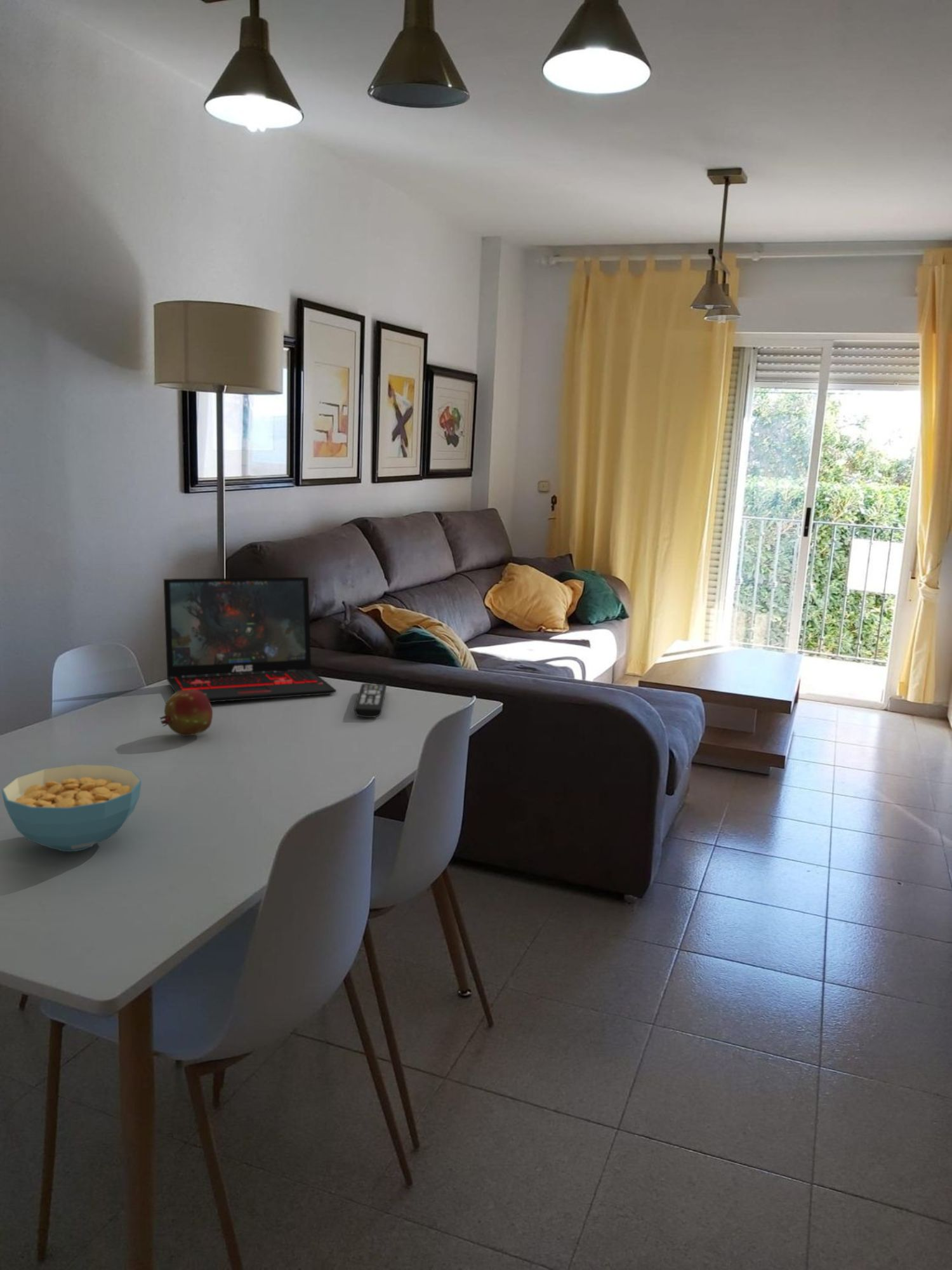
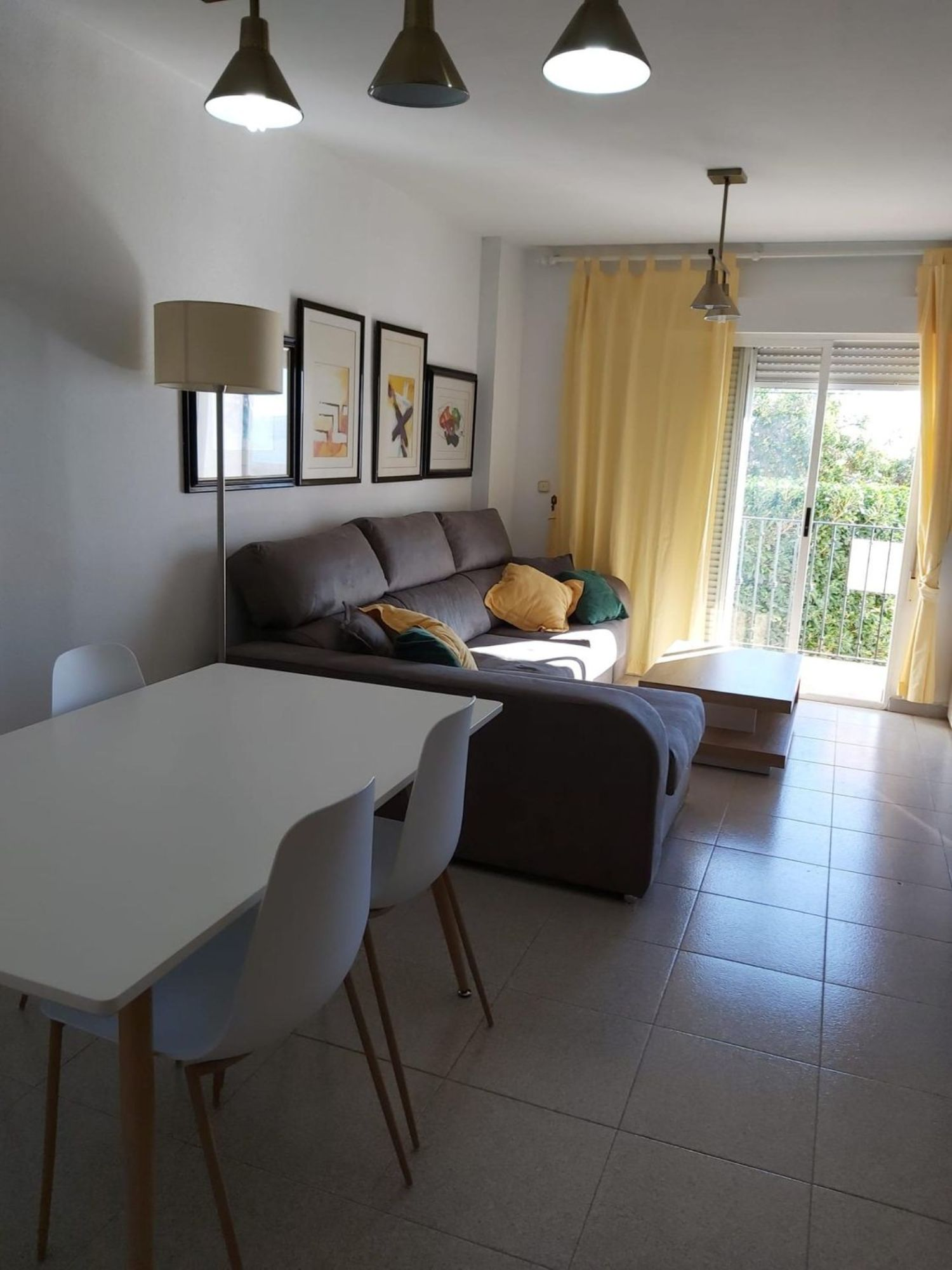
- laptop (249, 636)
- fruit (185, 714)
- cereal bowl (74, 814)
- remote control (371, 699)
